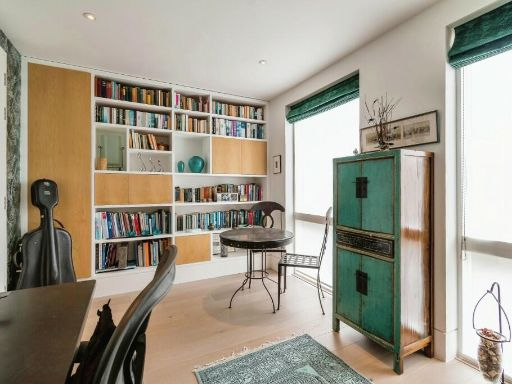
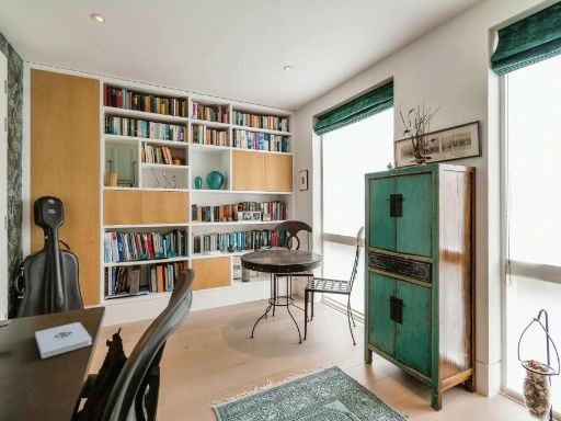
+ notepad (62, 338)
